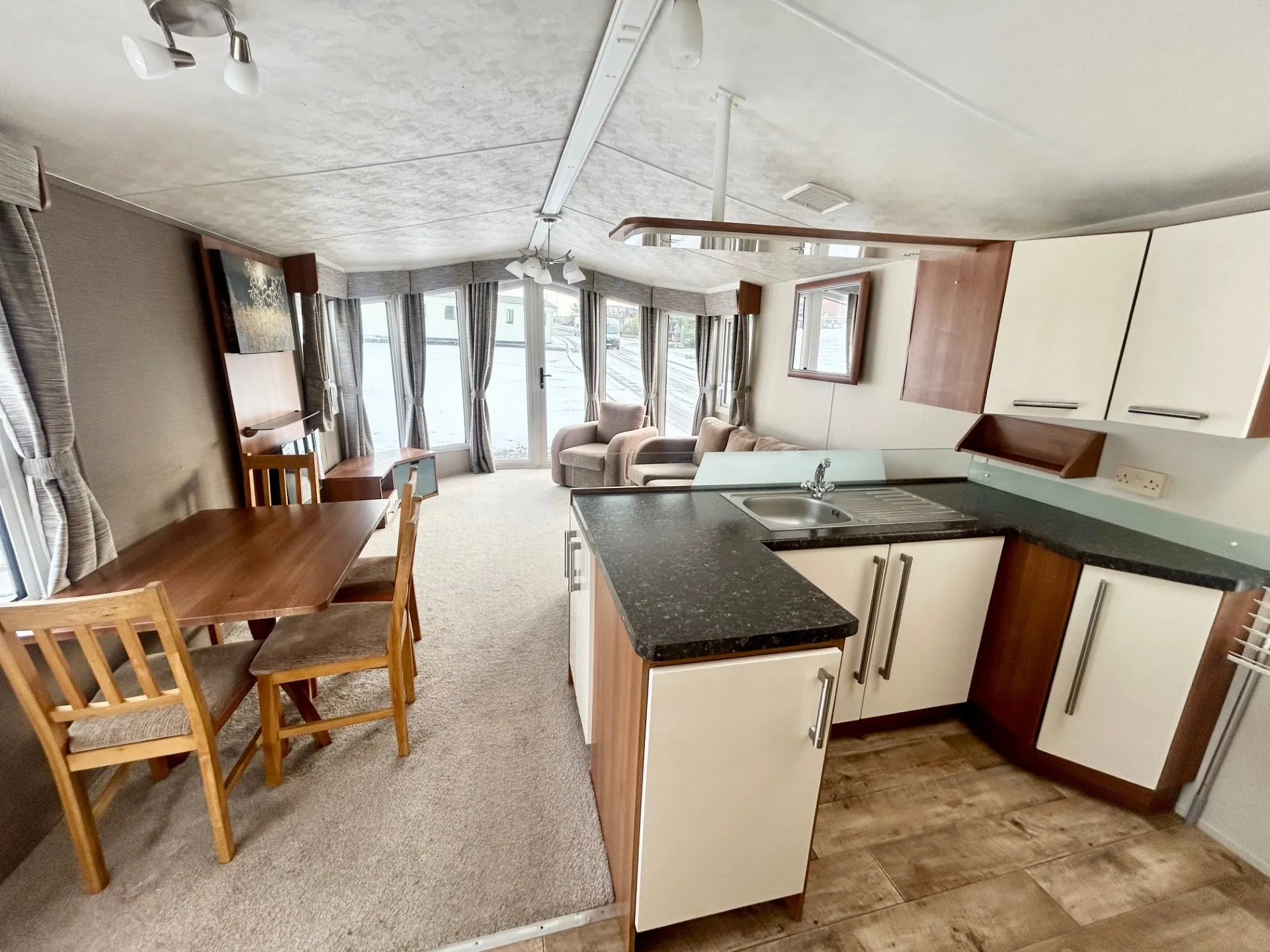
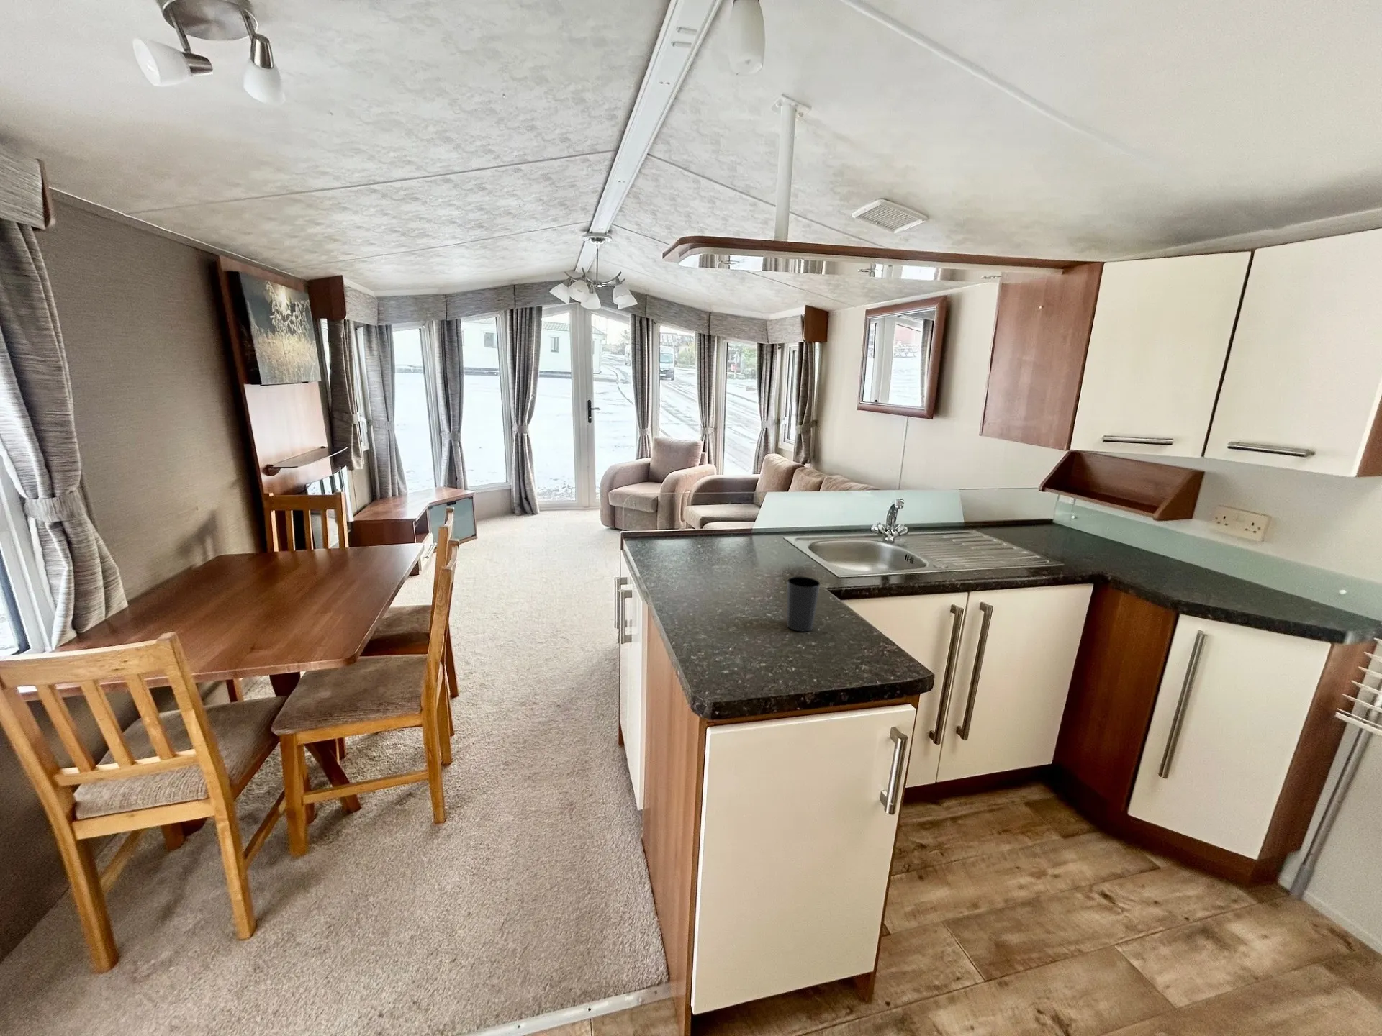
+ cup (802, 604)
